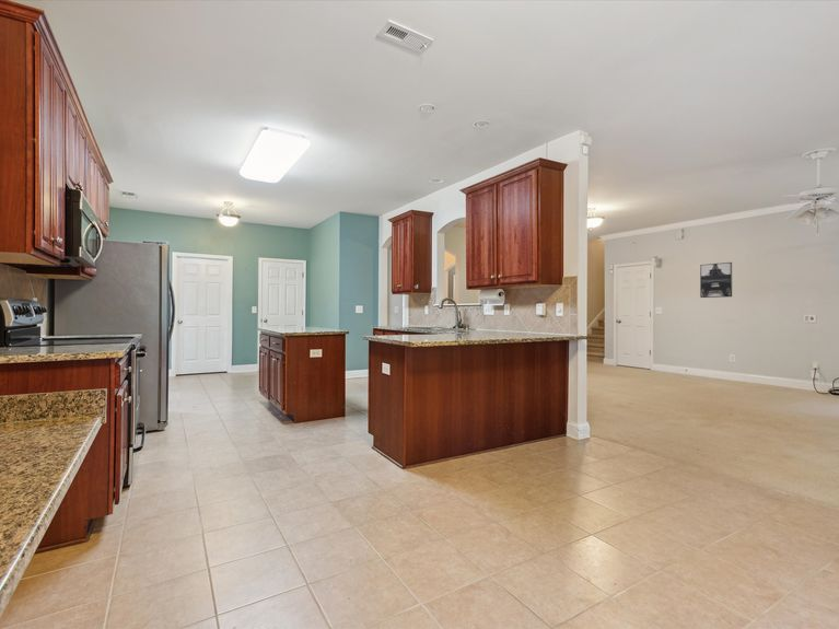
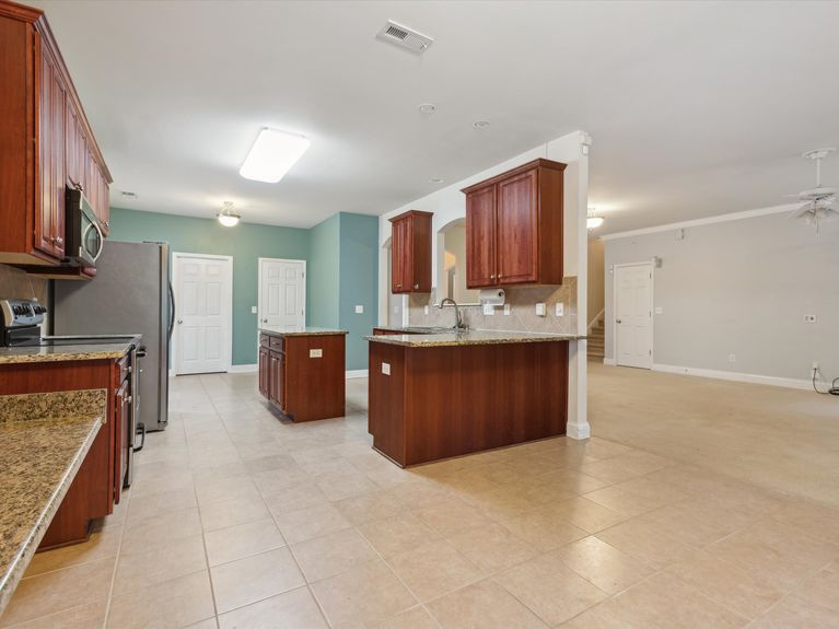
- wall art (715, 280)
